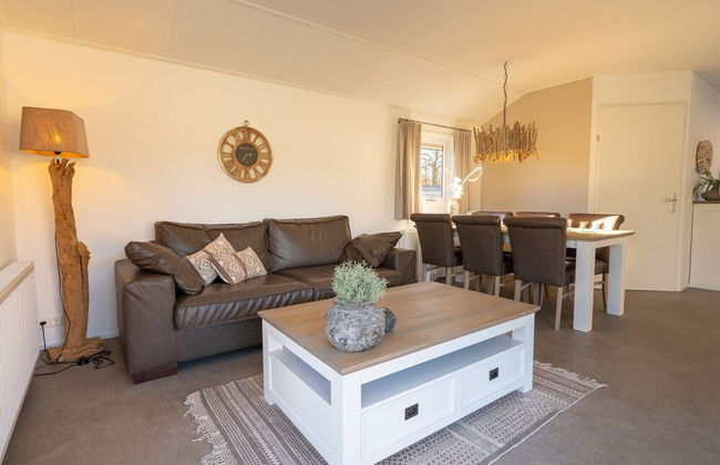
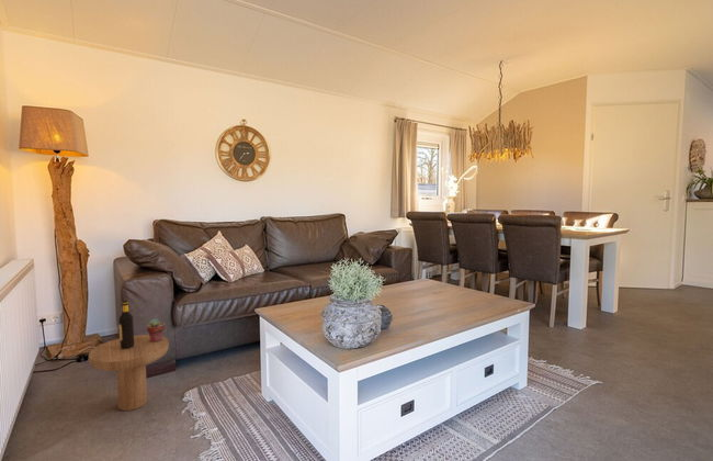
+ potted succulent (155, 328)
+ side table (131, 352)
